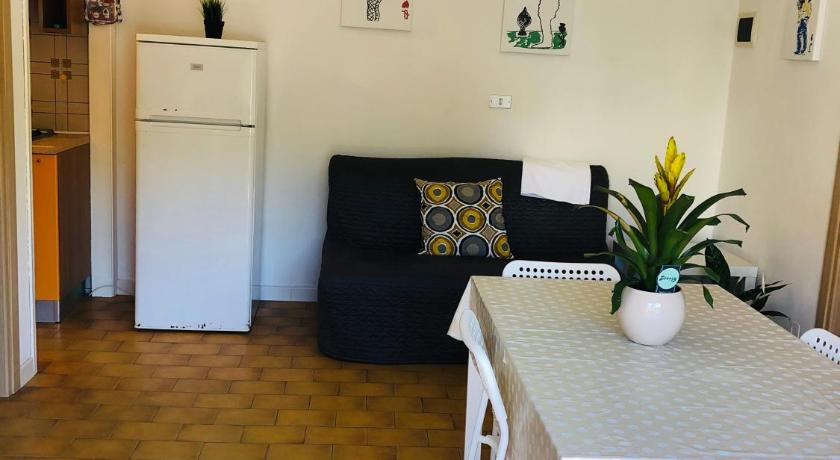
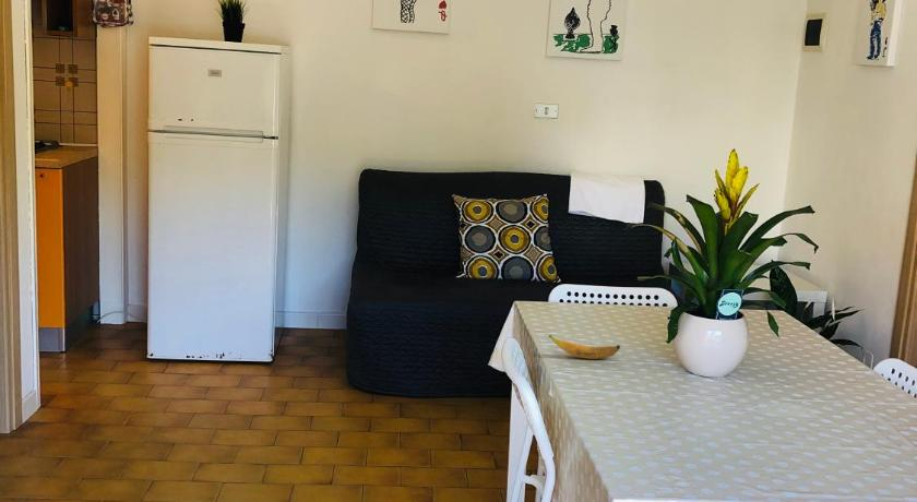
+ banana (584, 346)
